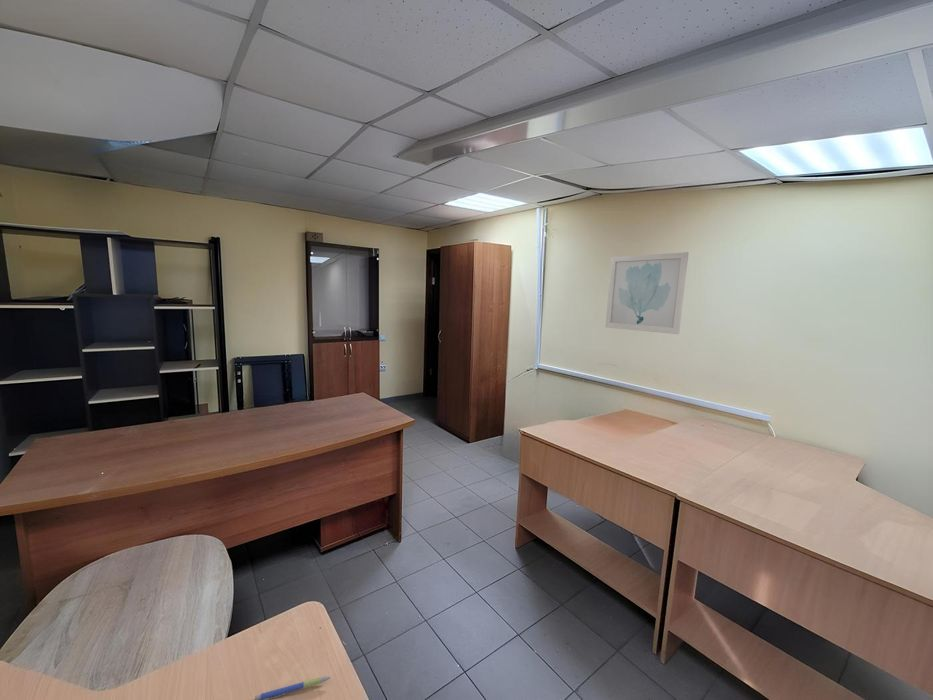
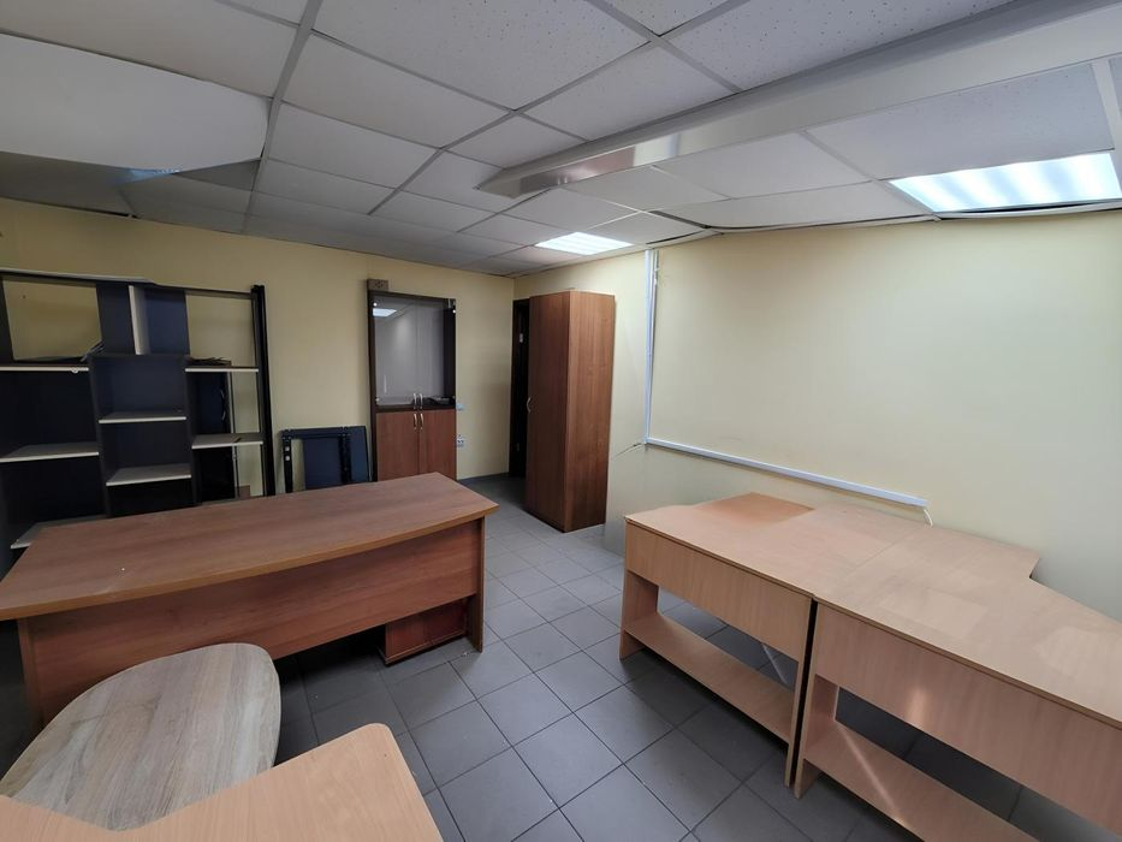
- wall art (643, 293)
- pen (294, 687)
